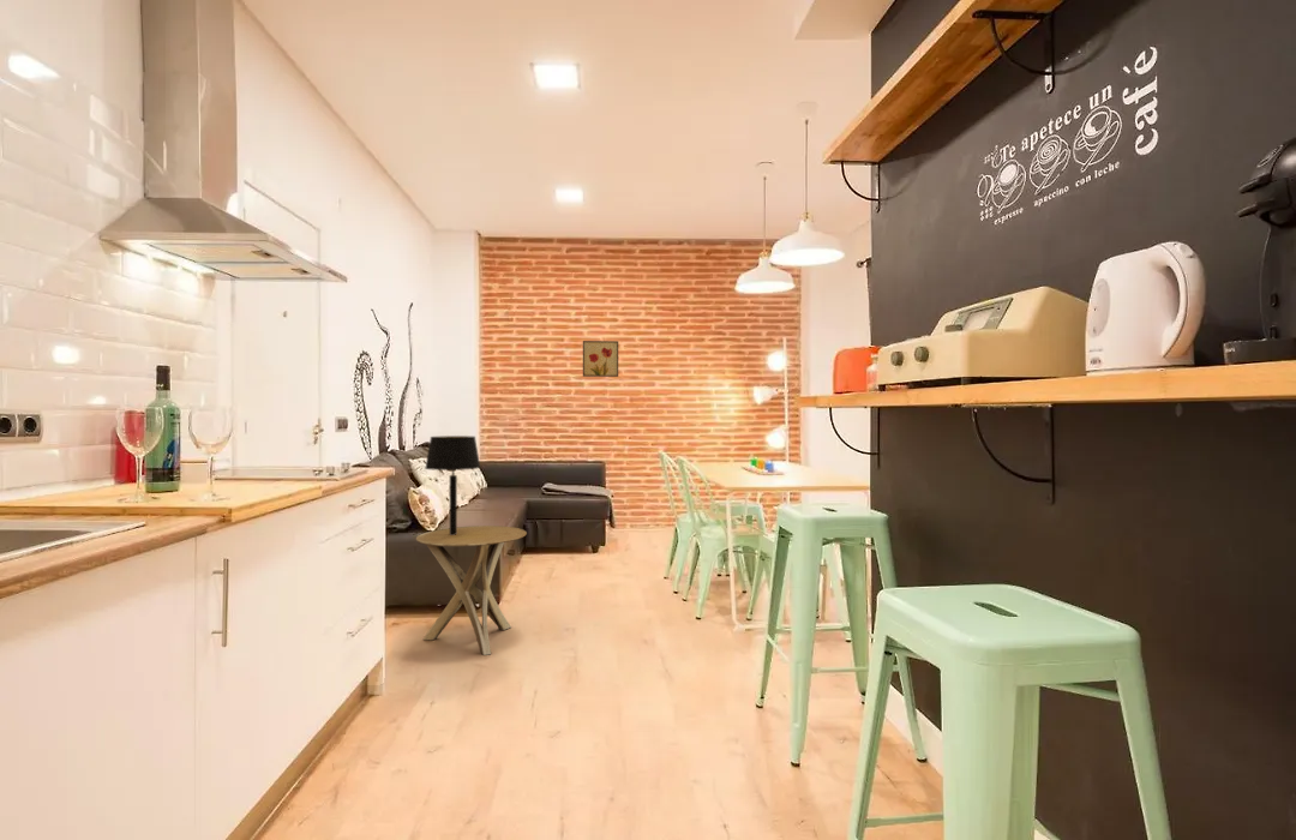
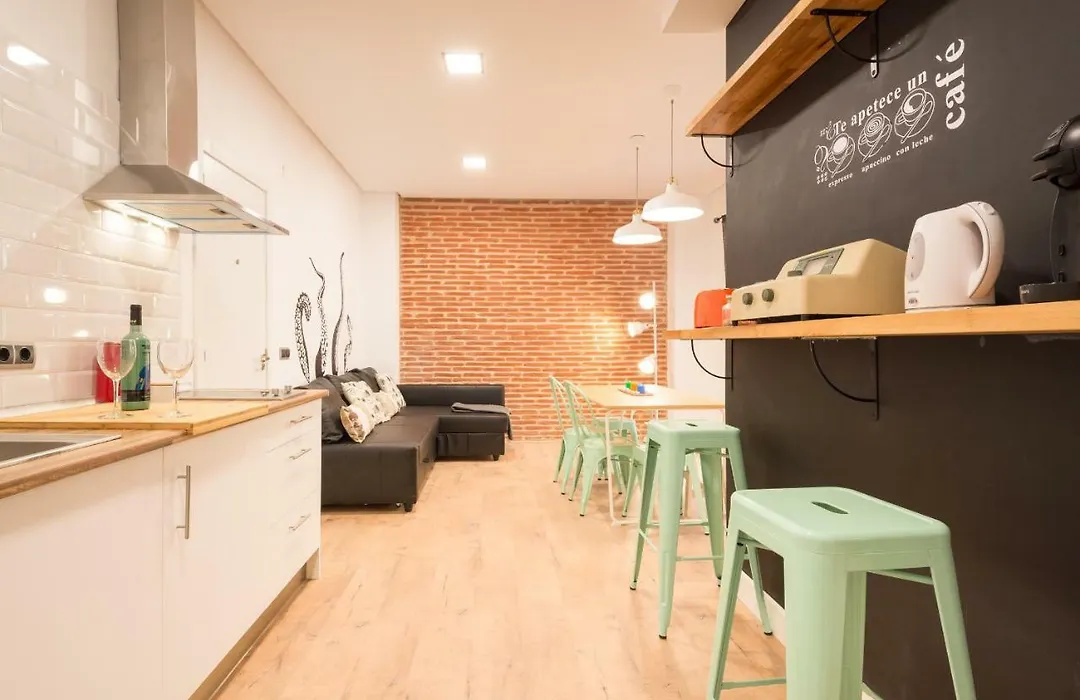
- side table (472, 586)
- wall art (600, 359)
- table lamp (452, 484)
